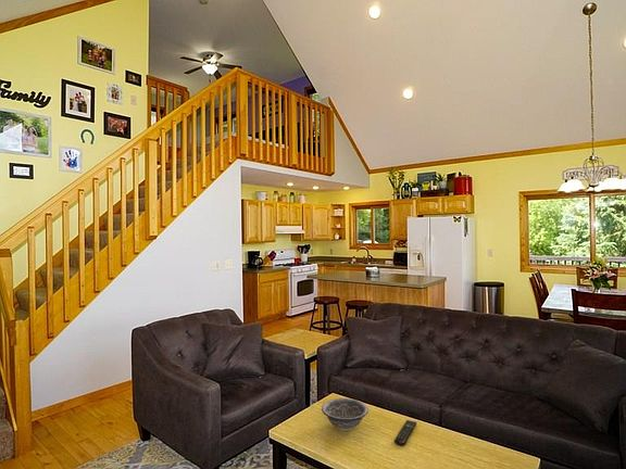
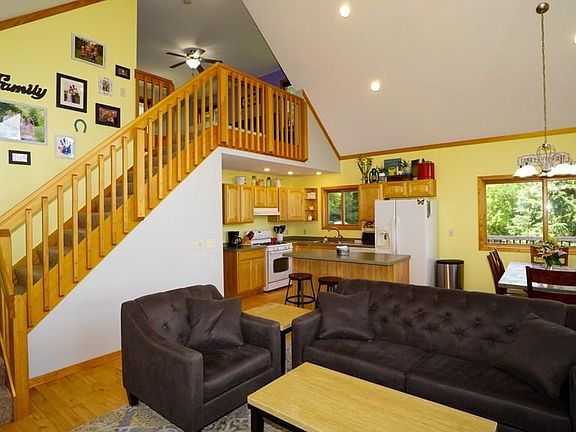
- decorative bowl (345, 417)
- remote control (405, 432)
